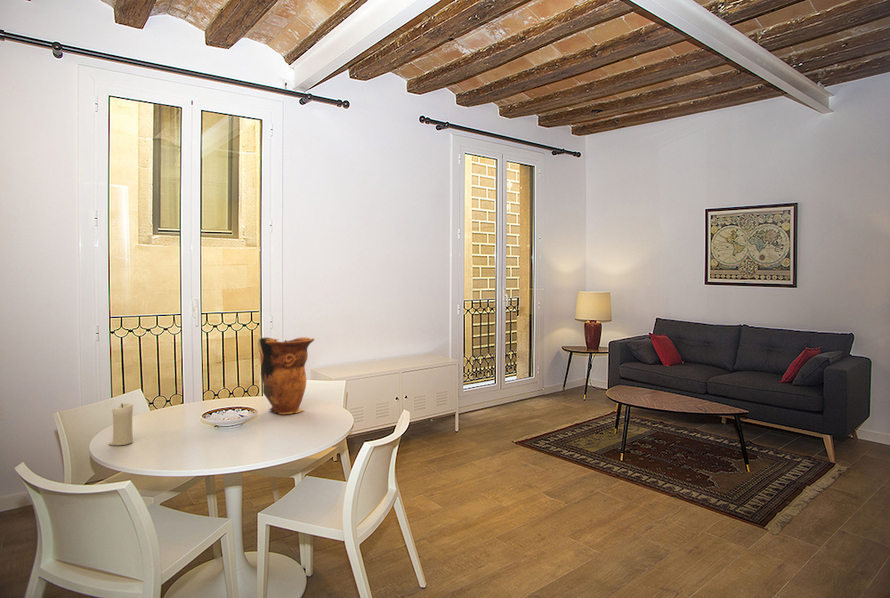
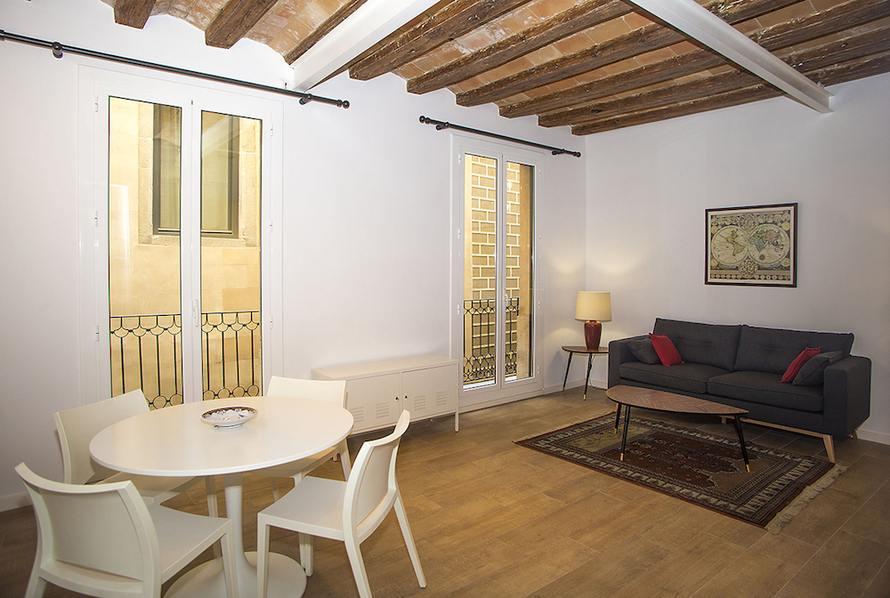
- decorative vase (285, 373)
- candle (121, 423)
